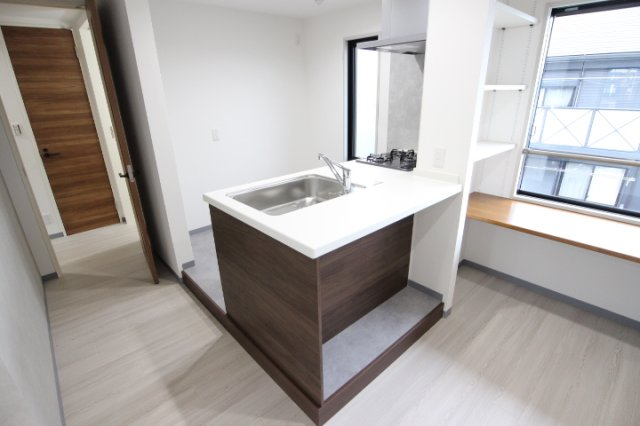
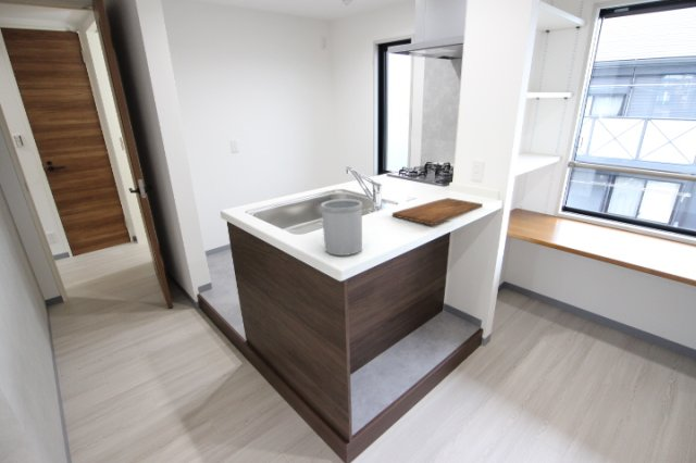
+ cutting board (439, 209)
+ utensil holder (341, 226)
